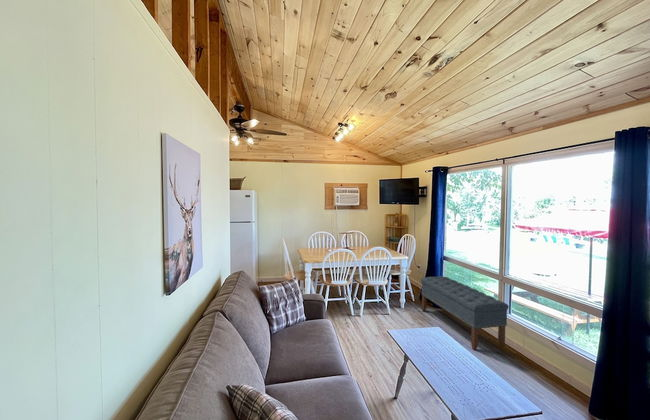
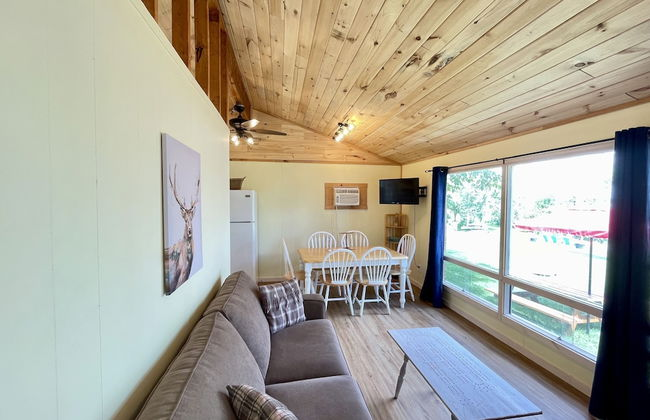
- bench (457, 306)
